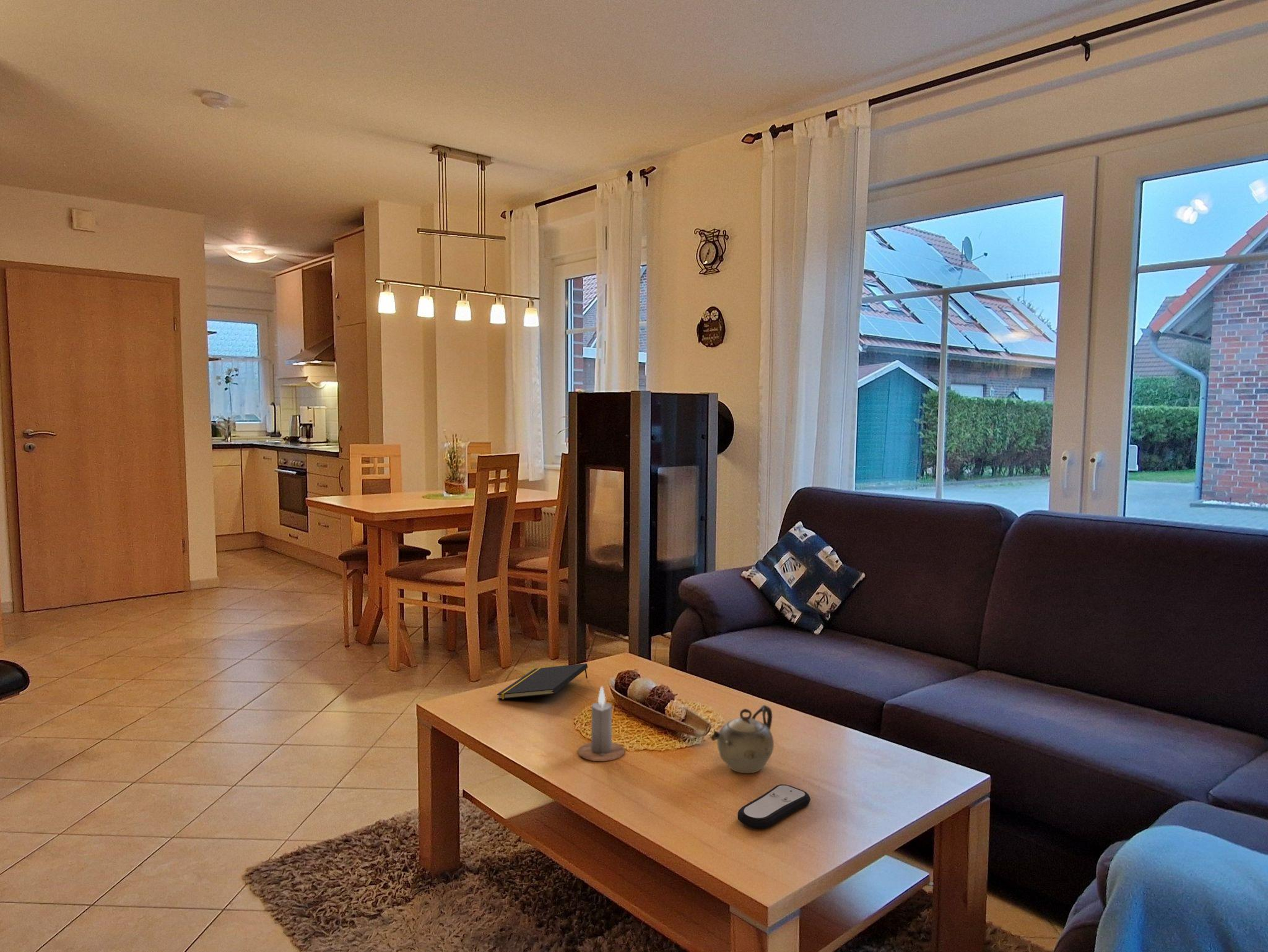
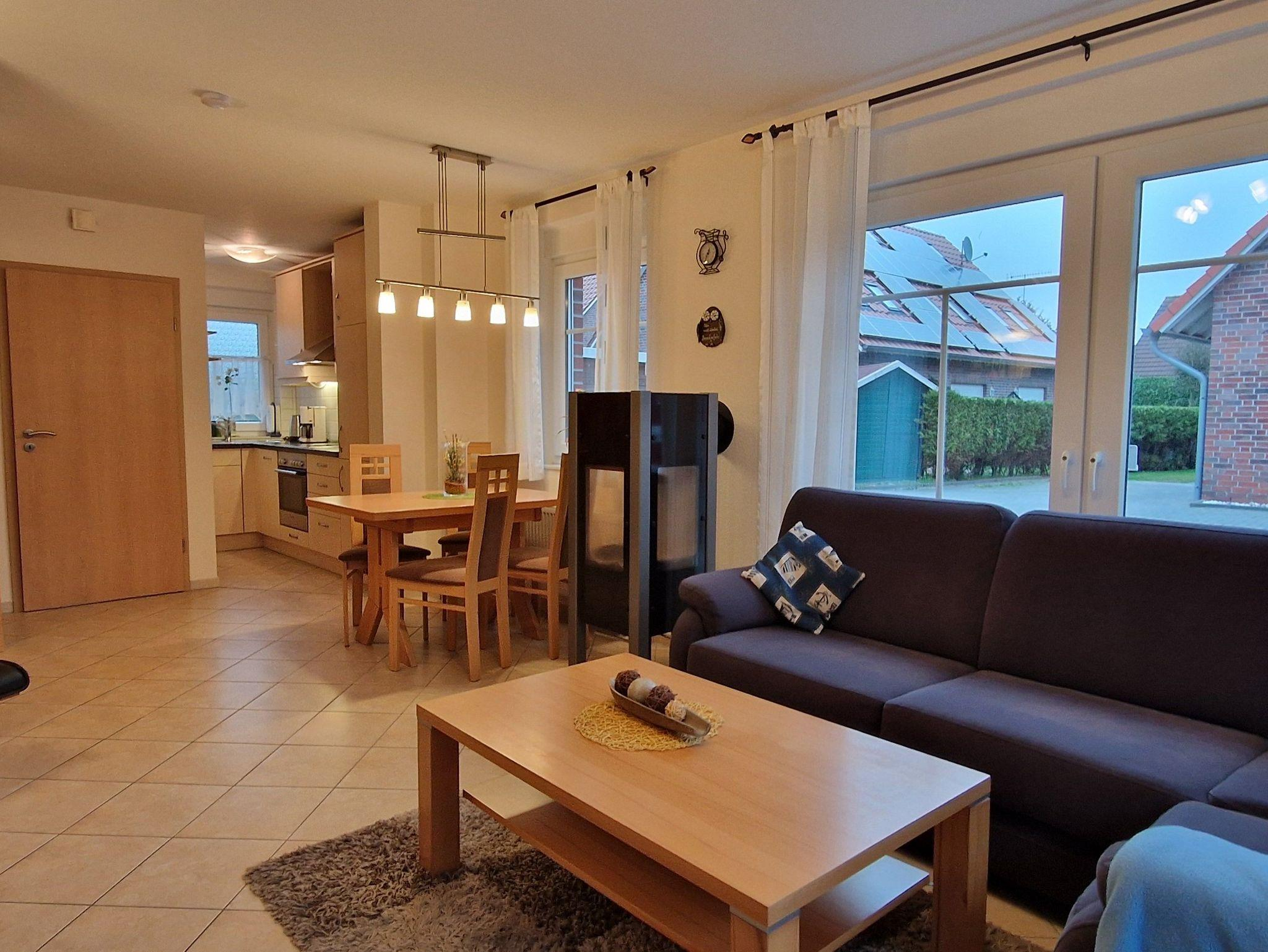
- remote control (773, 806)
- teapot (742, 738)
- candle (601, 719)
- notepad (544, 680)
